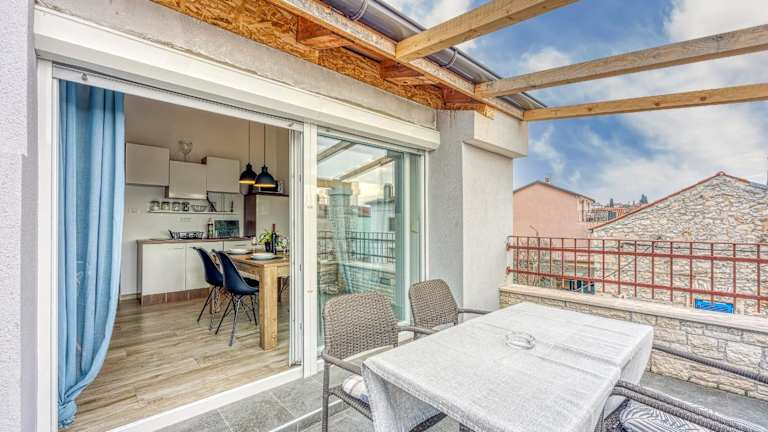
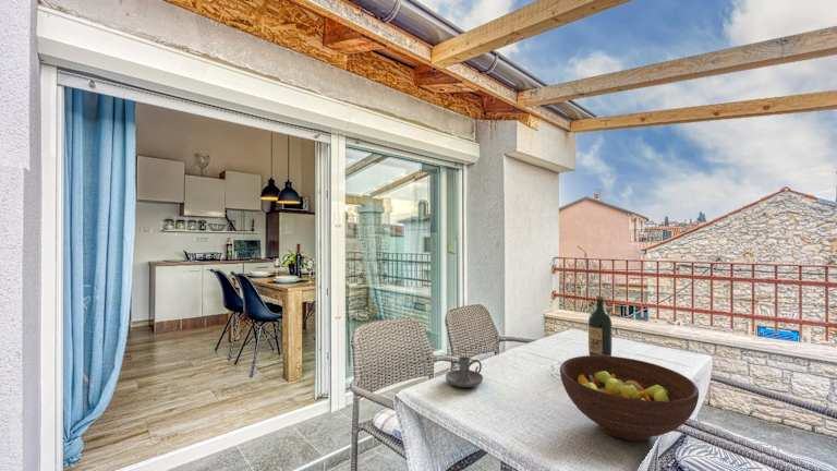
+ candle holder (466, 370)
+ fruit bowl (623, 402)
+ wine bottle (599, 327)
